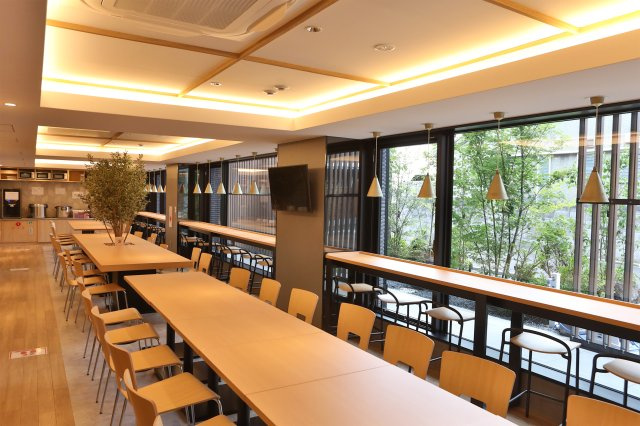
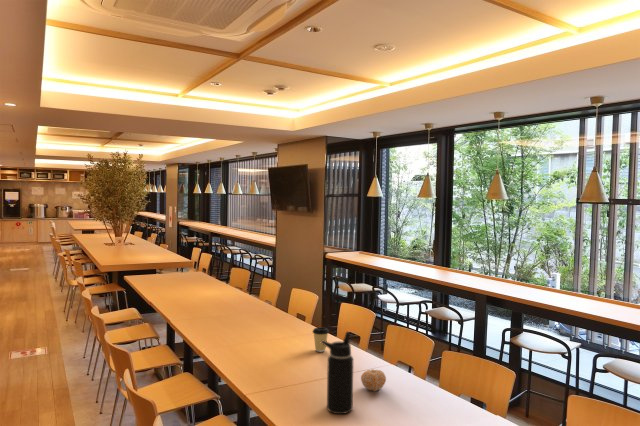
+ water bottle (337, 371)
+ coffee cup (320, 339)
+ fruit (373, 379)
